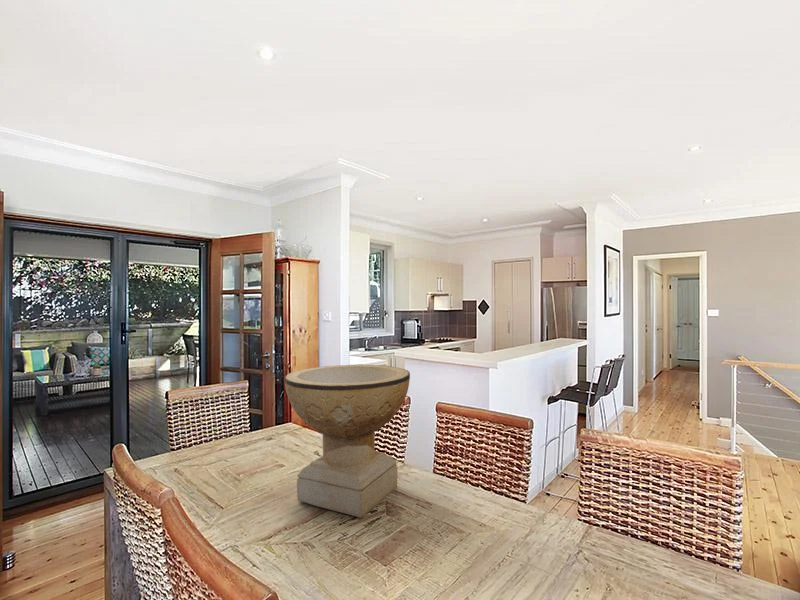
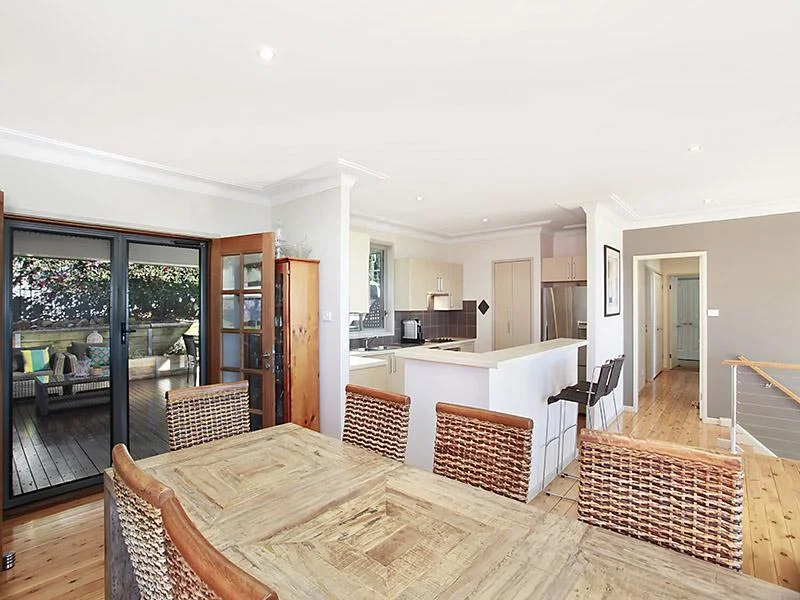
- decorative bowl (348, 433)
